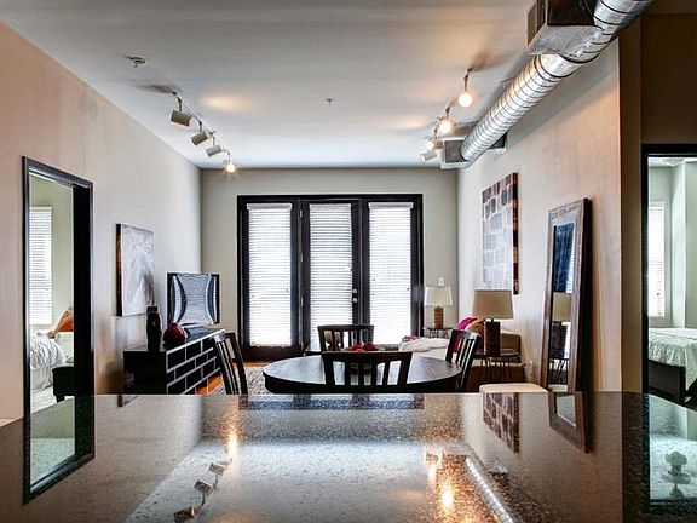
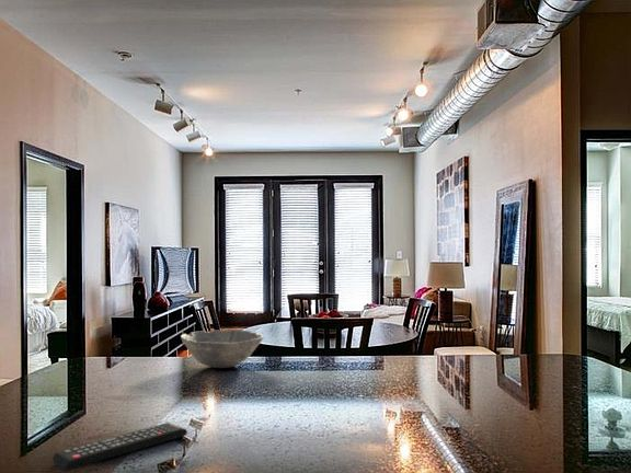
+ bowl (221, 350)
+ remote control (124, 445)
